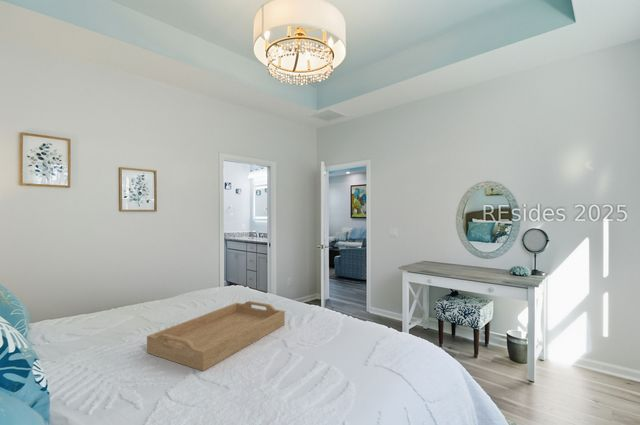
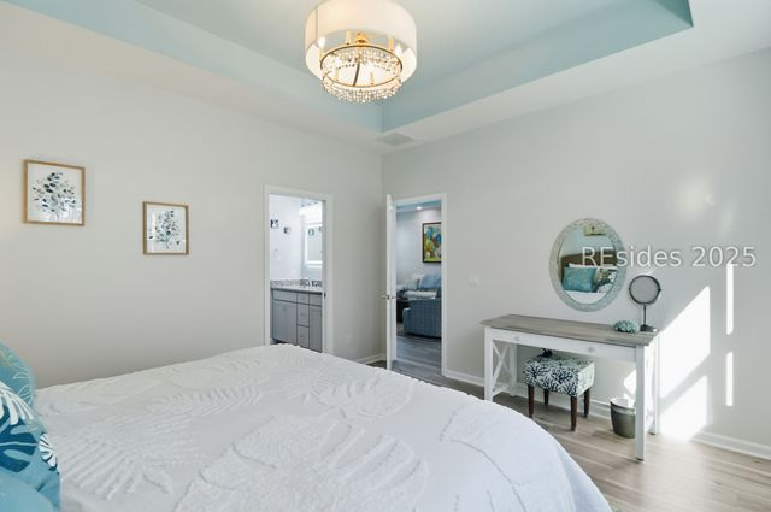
- serving tray (223, 327)
